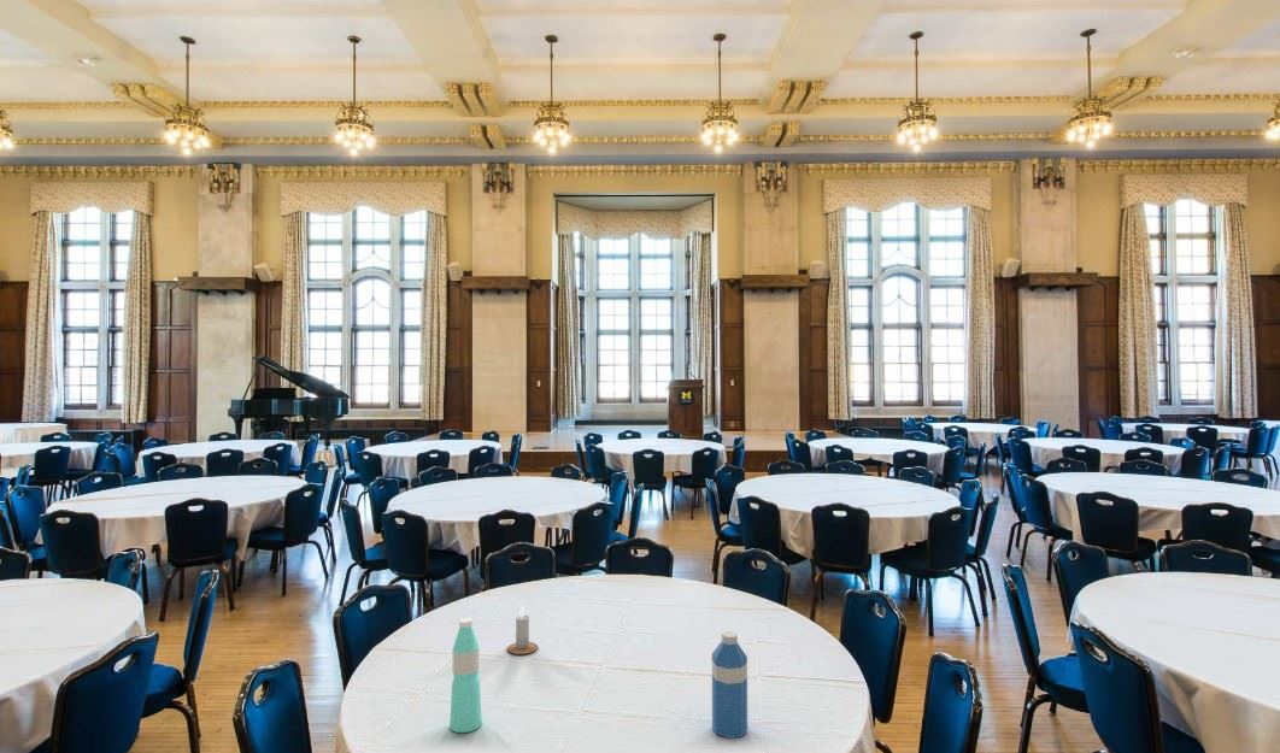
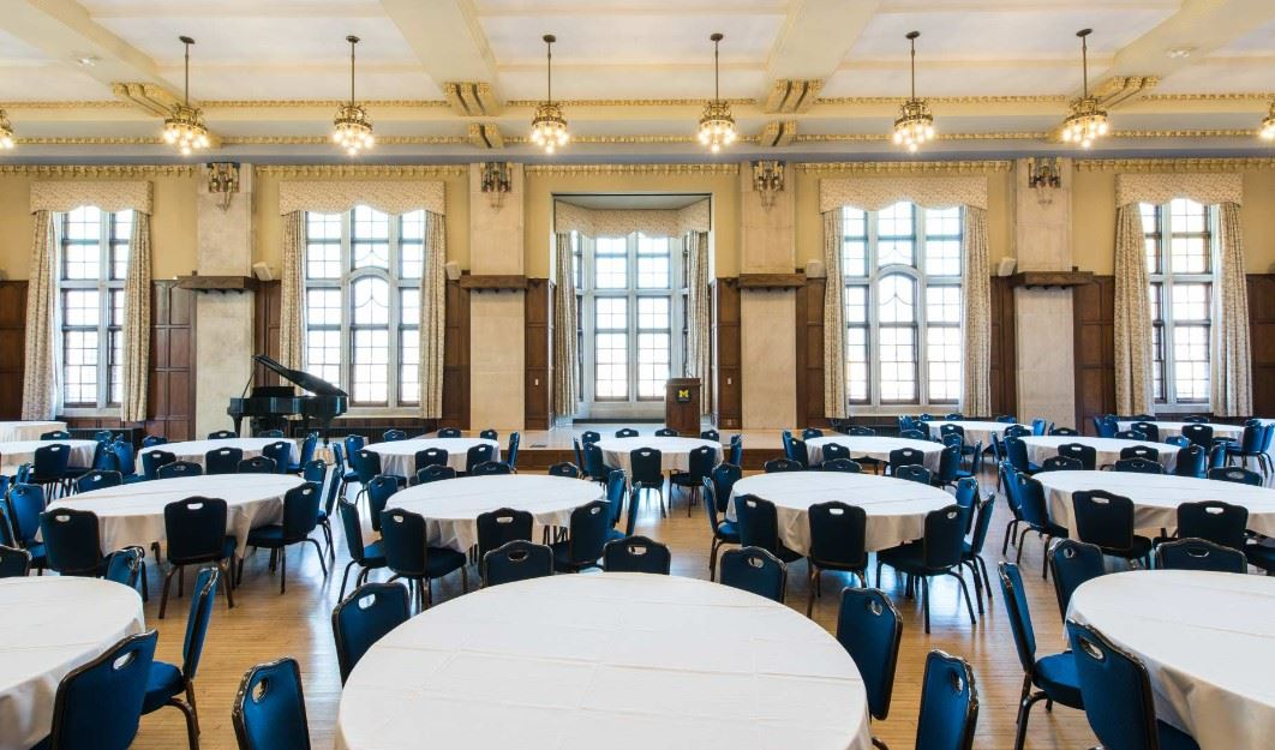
- candle (522, 625)
- water bottle (729, 681)
- water bottle (465, 671)
